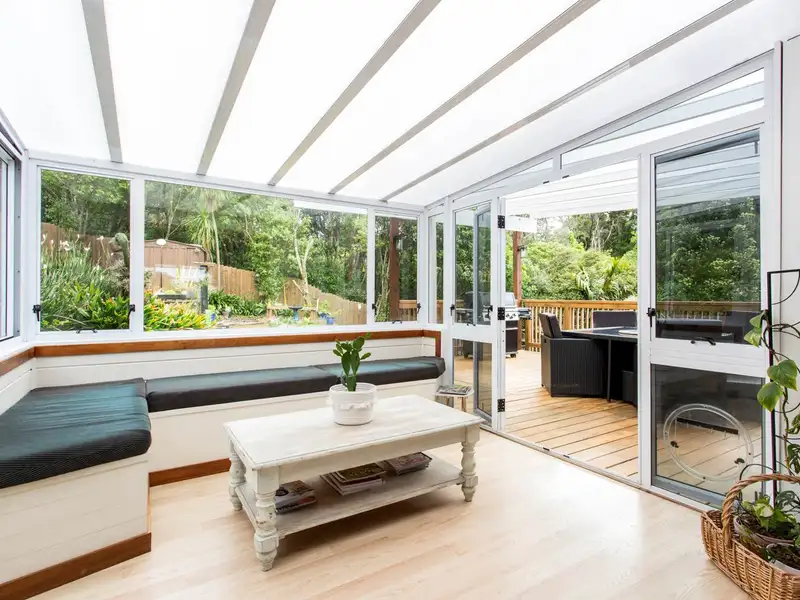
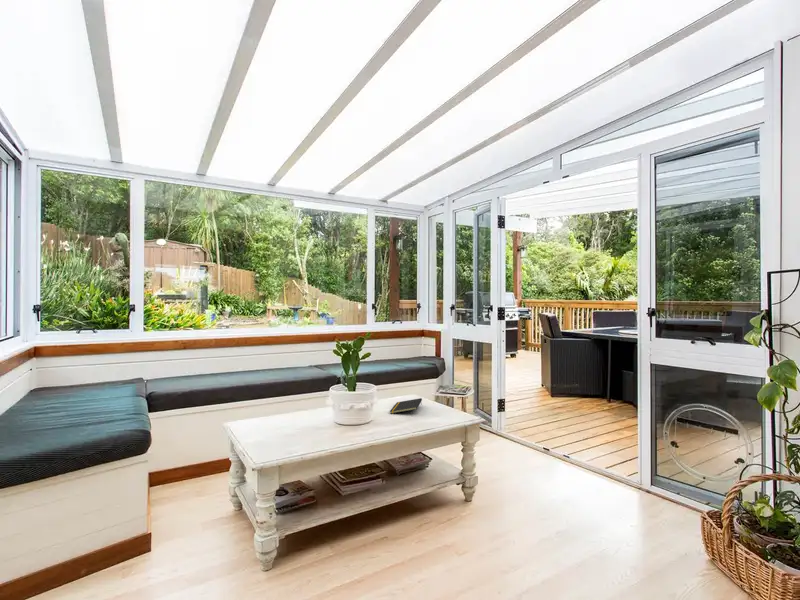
+ notepad (406, 405)
